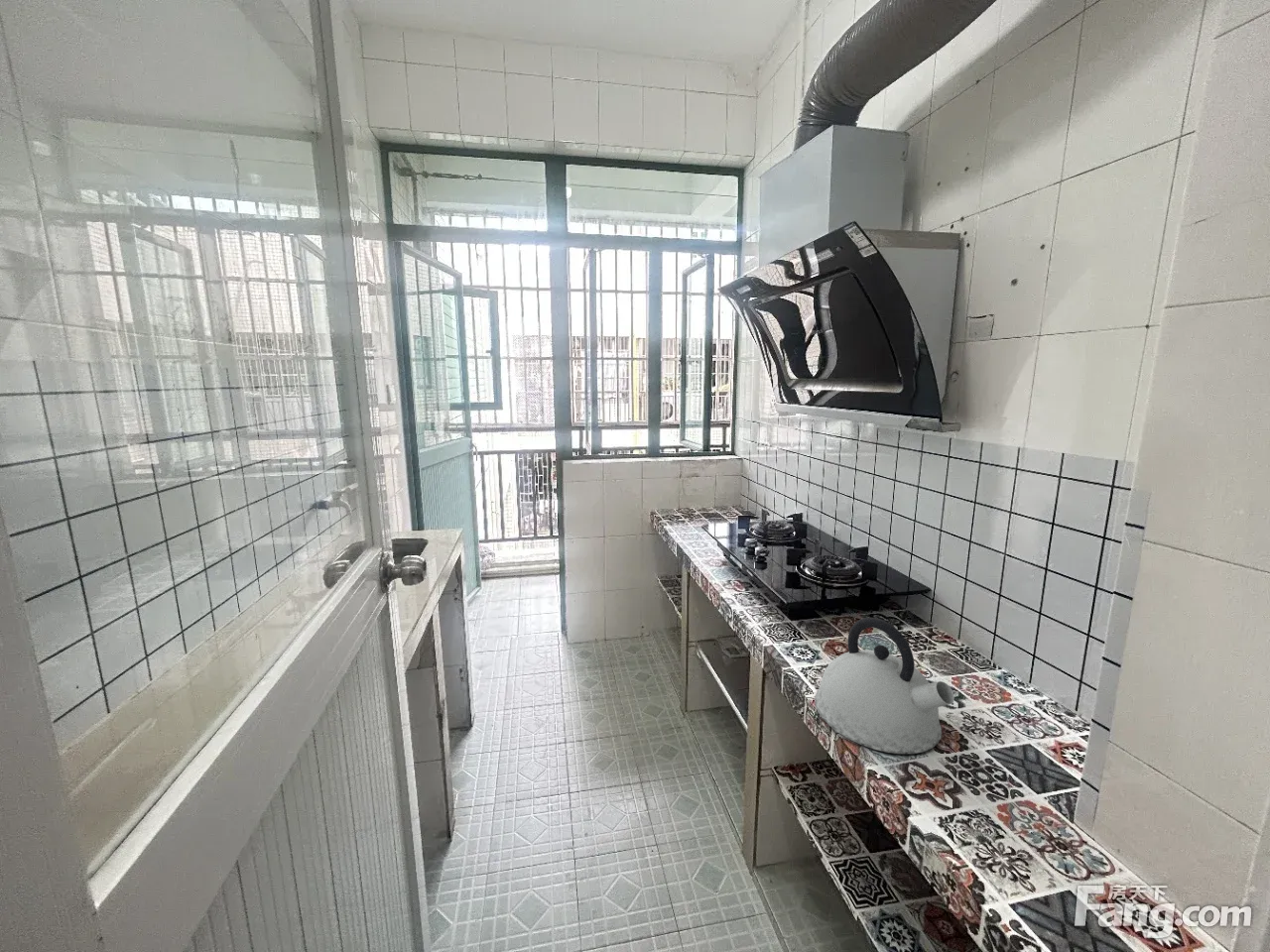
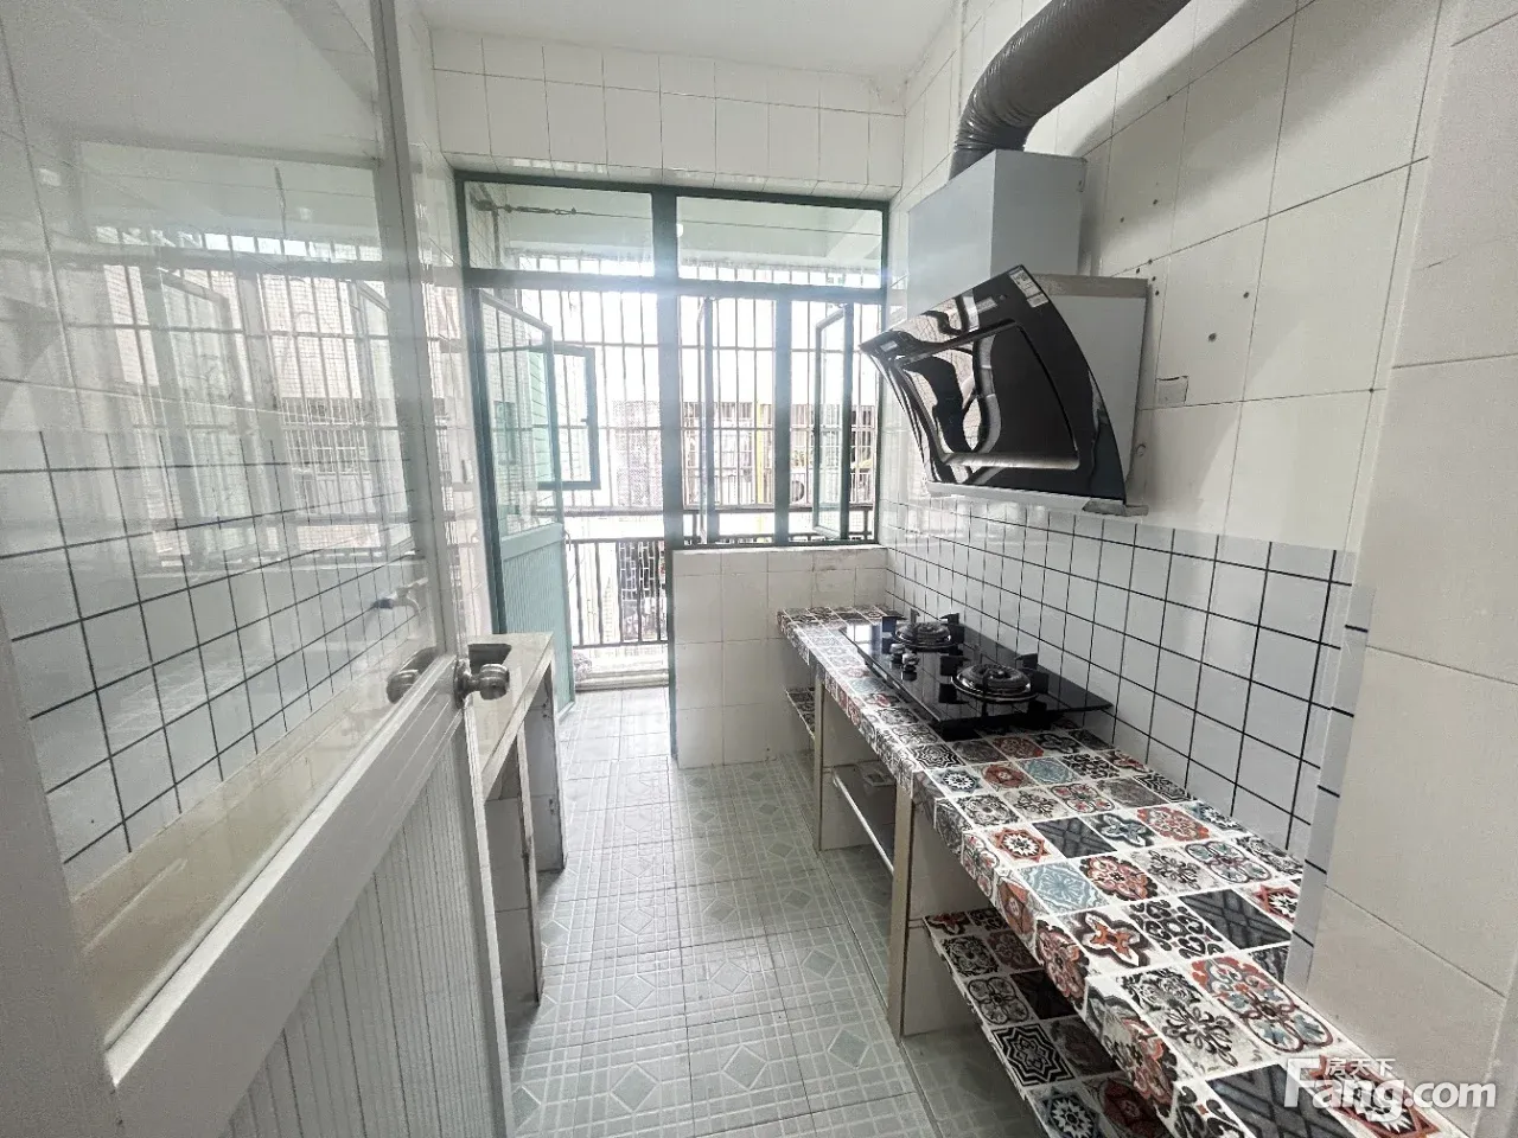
- kettle (884, 670)
